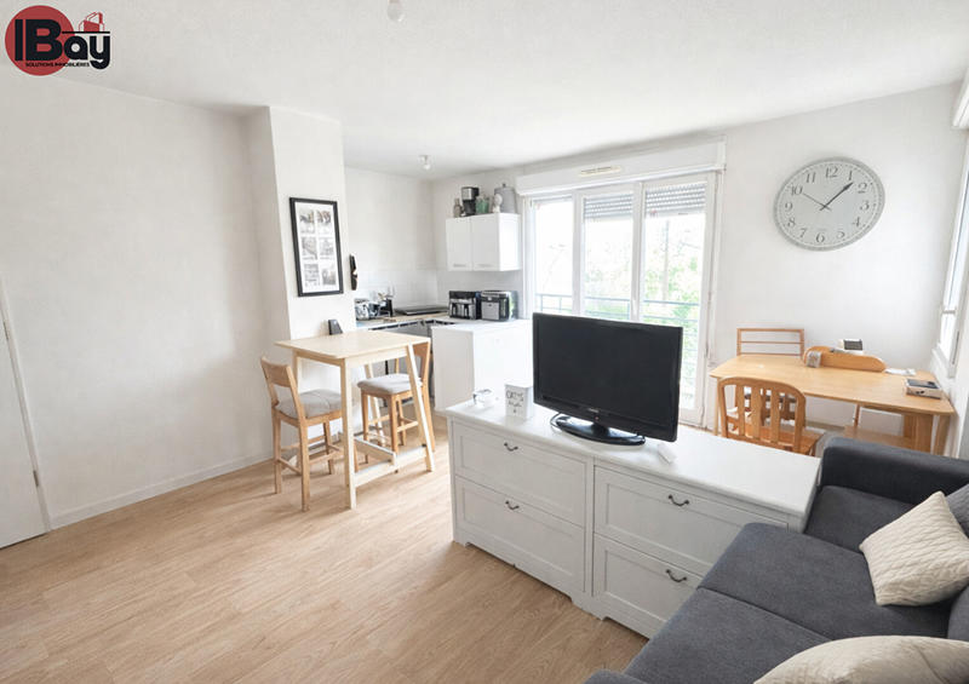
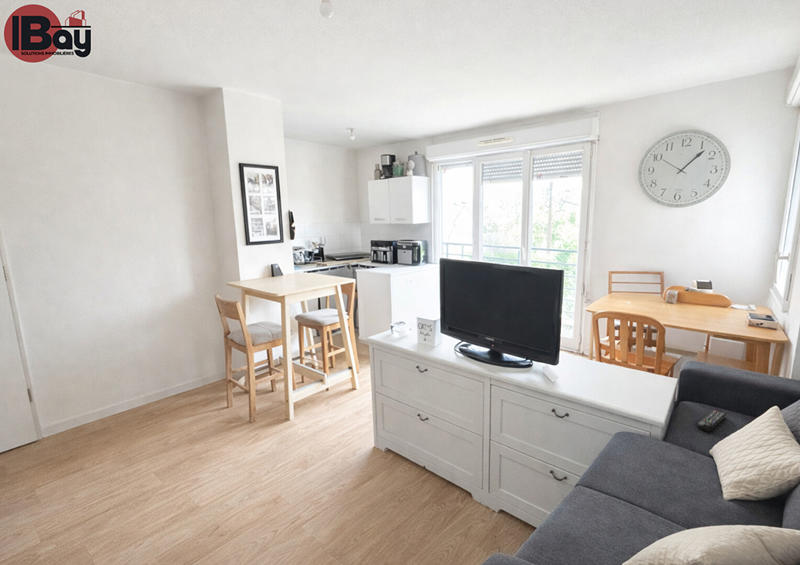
+ remote control (712, 420)
